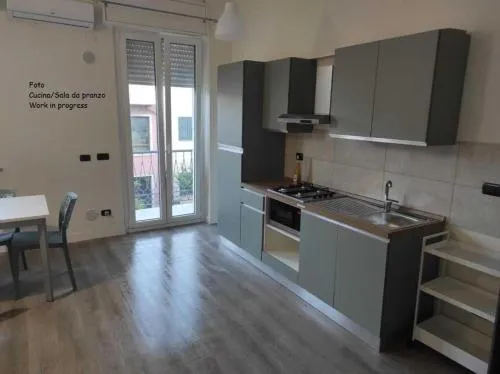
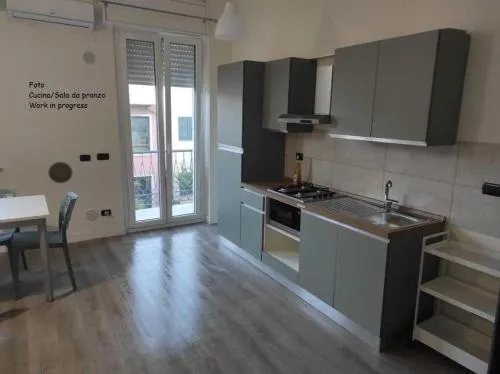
+ decorative plate (60, 172)
